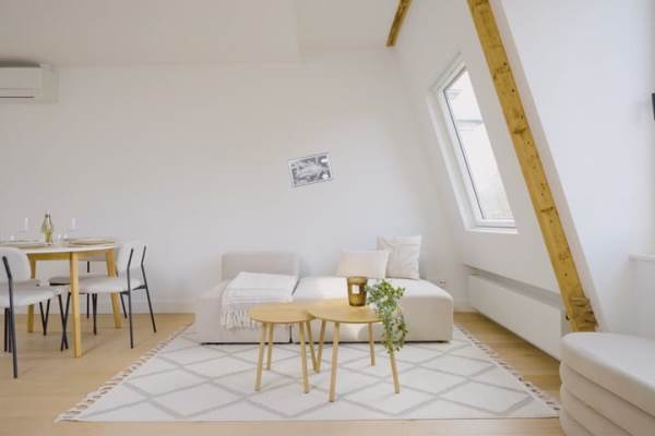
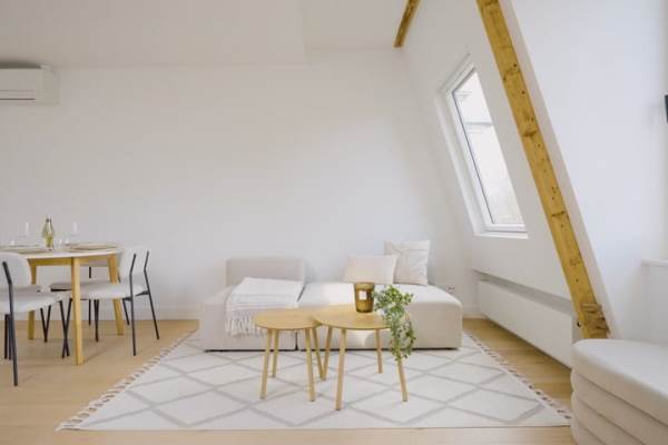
- wall art (310, 169)
